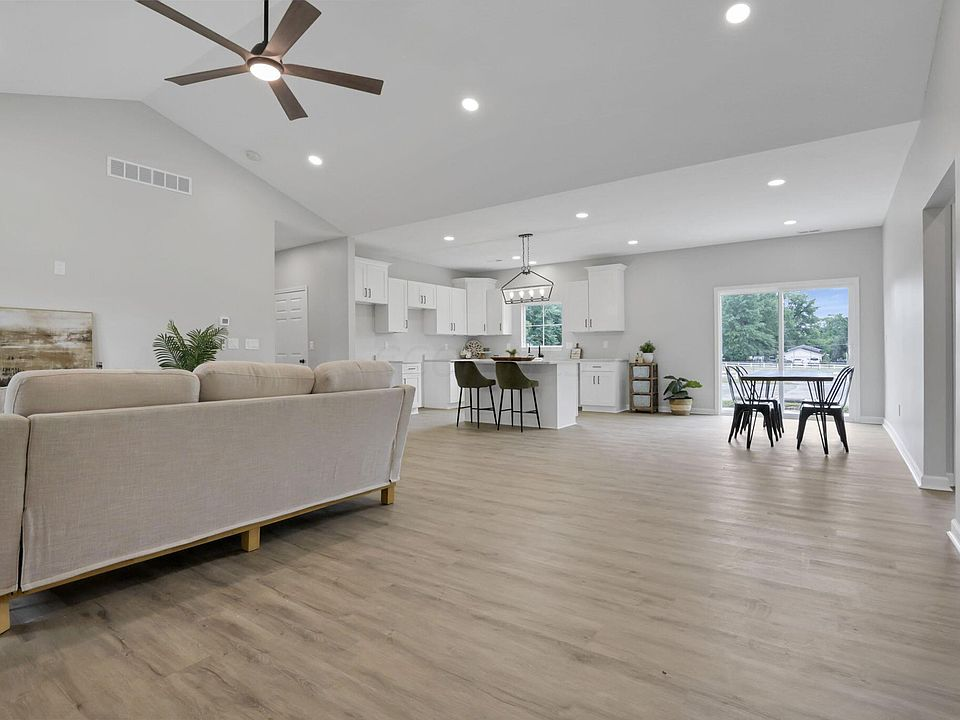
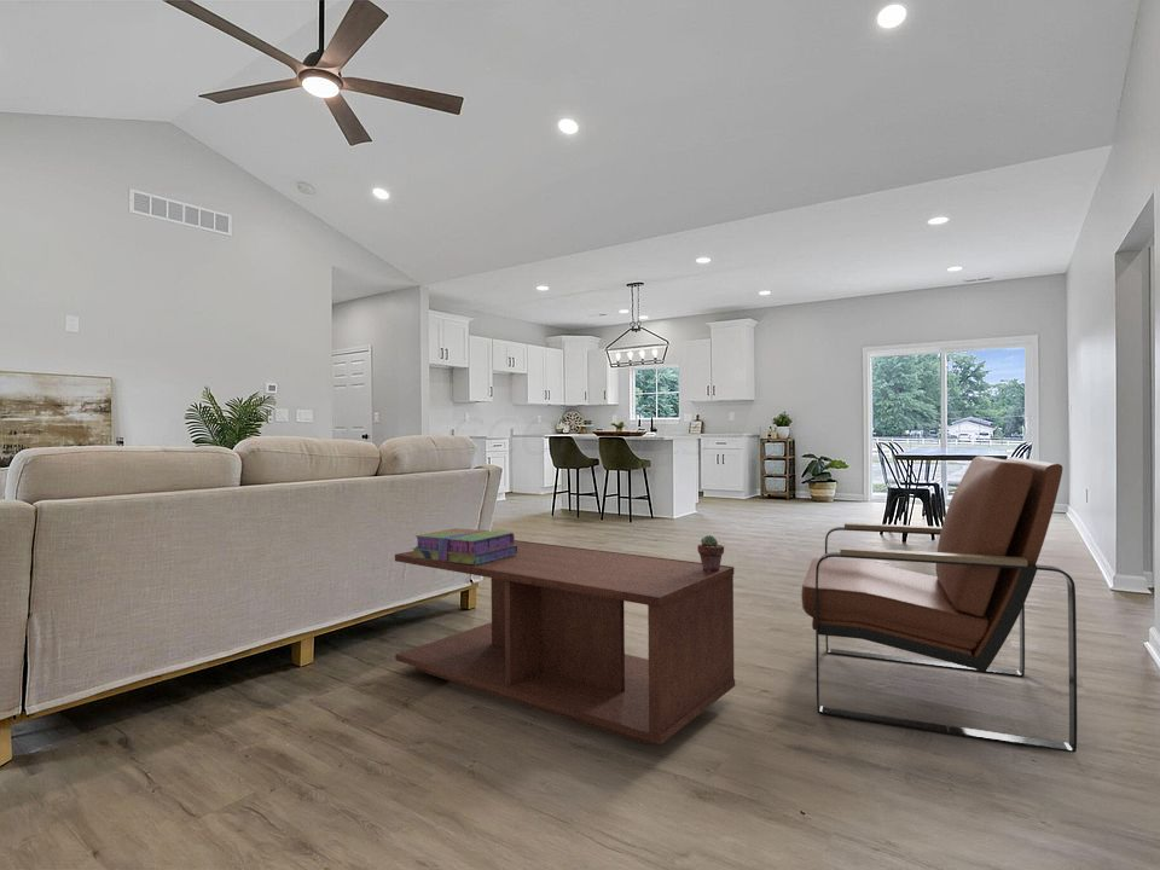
+ potted succulent (710, 551)
+ armchair (917, 574)
+ stack of books (465, 544)
+ coffee table (555, 622)
